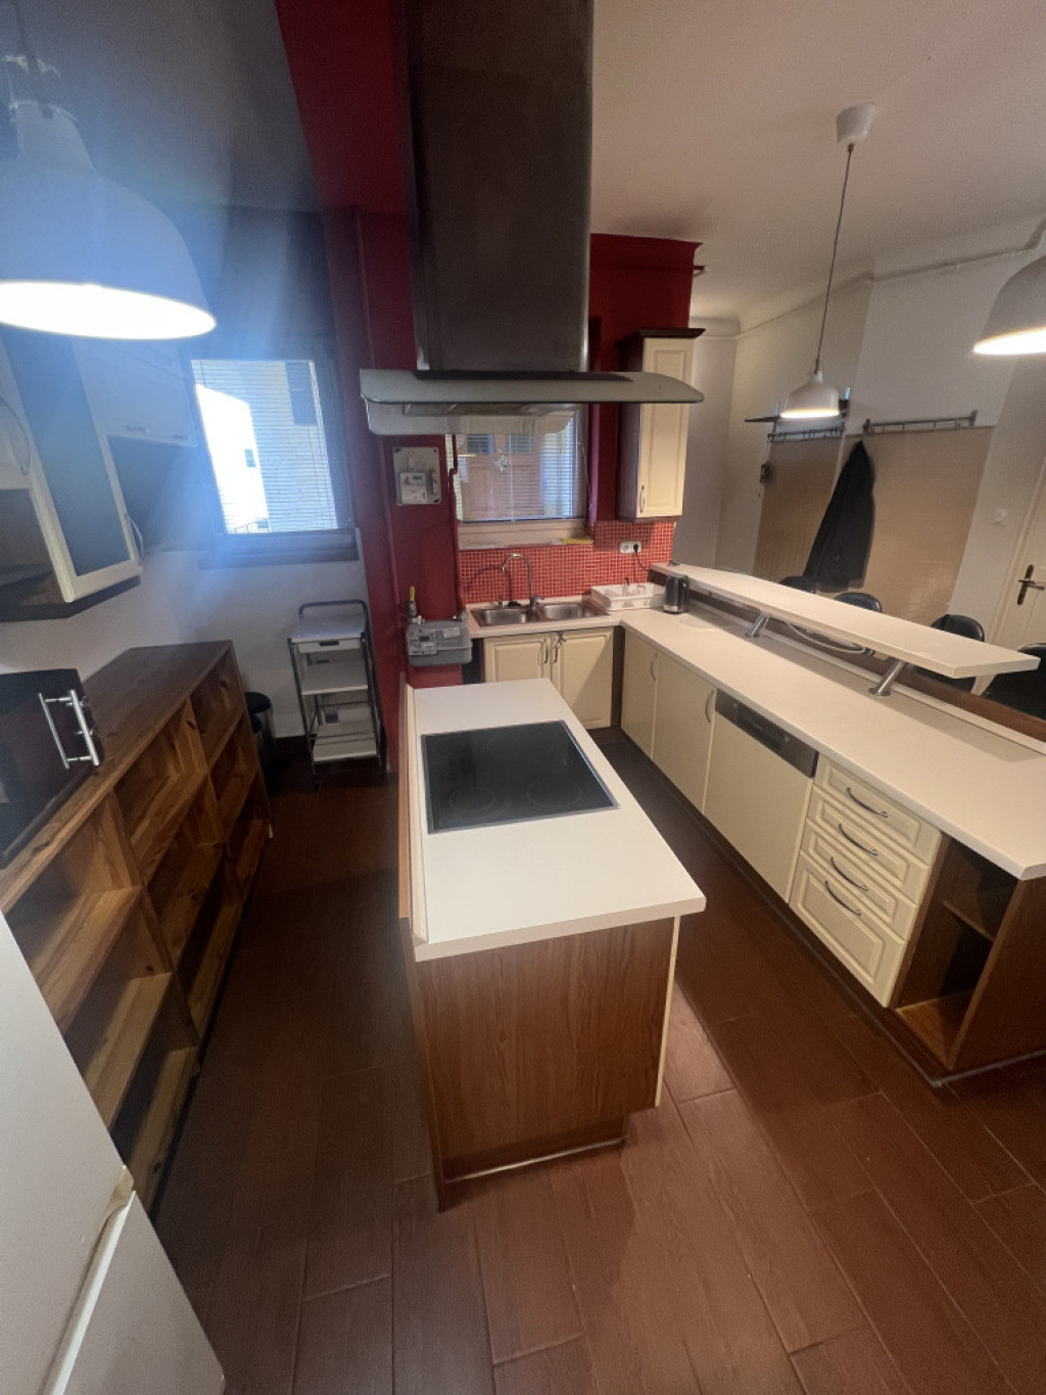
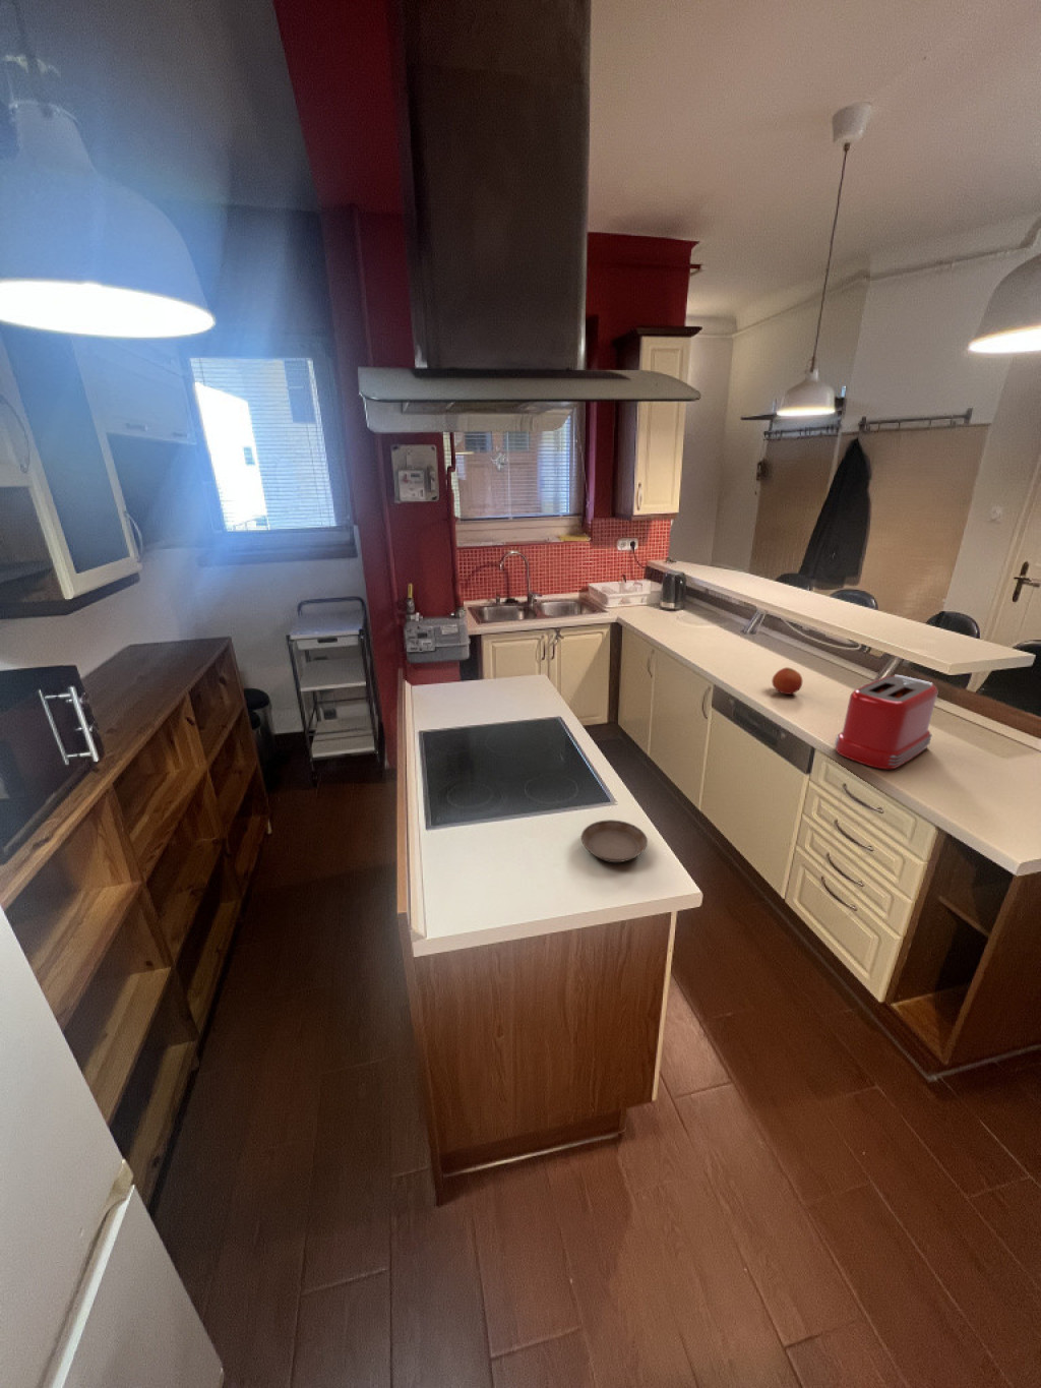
+ toaster (888, 718)
+ fruit (787, 680)
+ saucer (613, 842)
